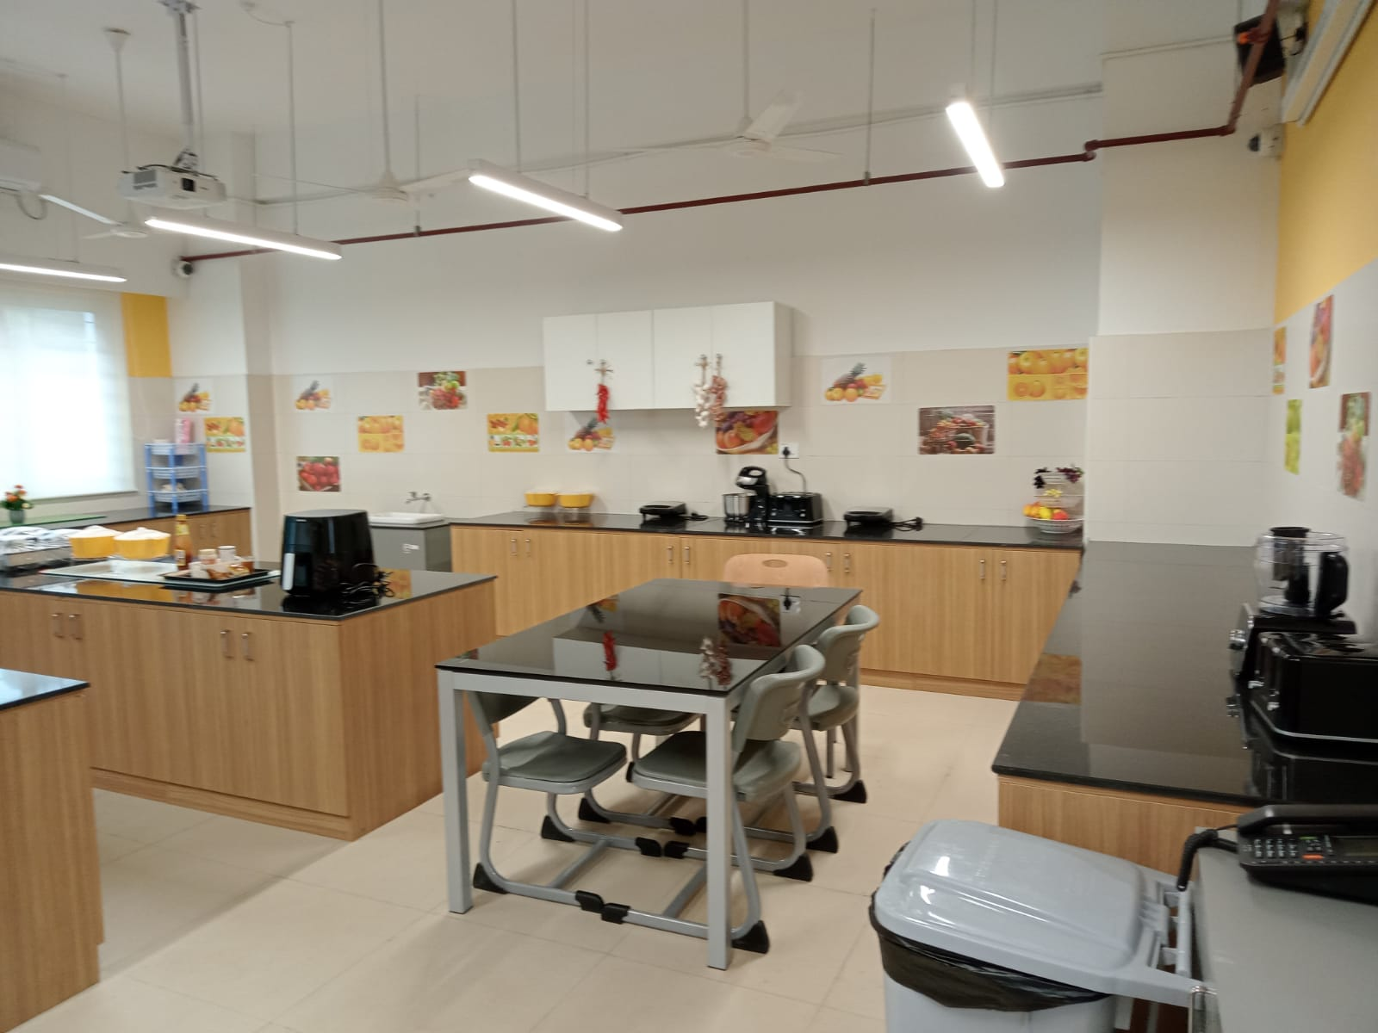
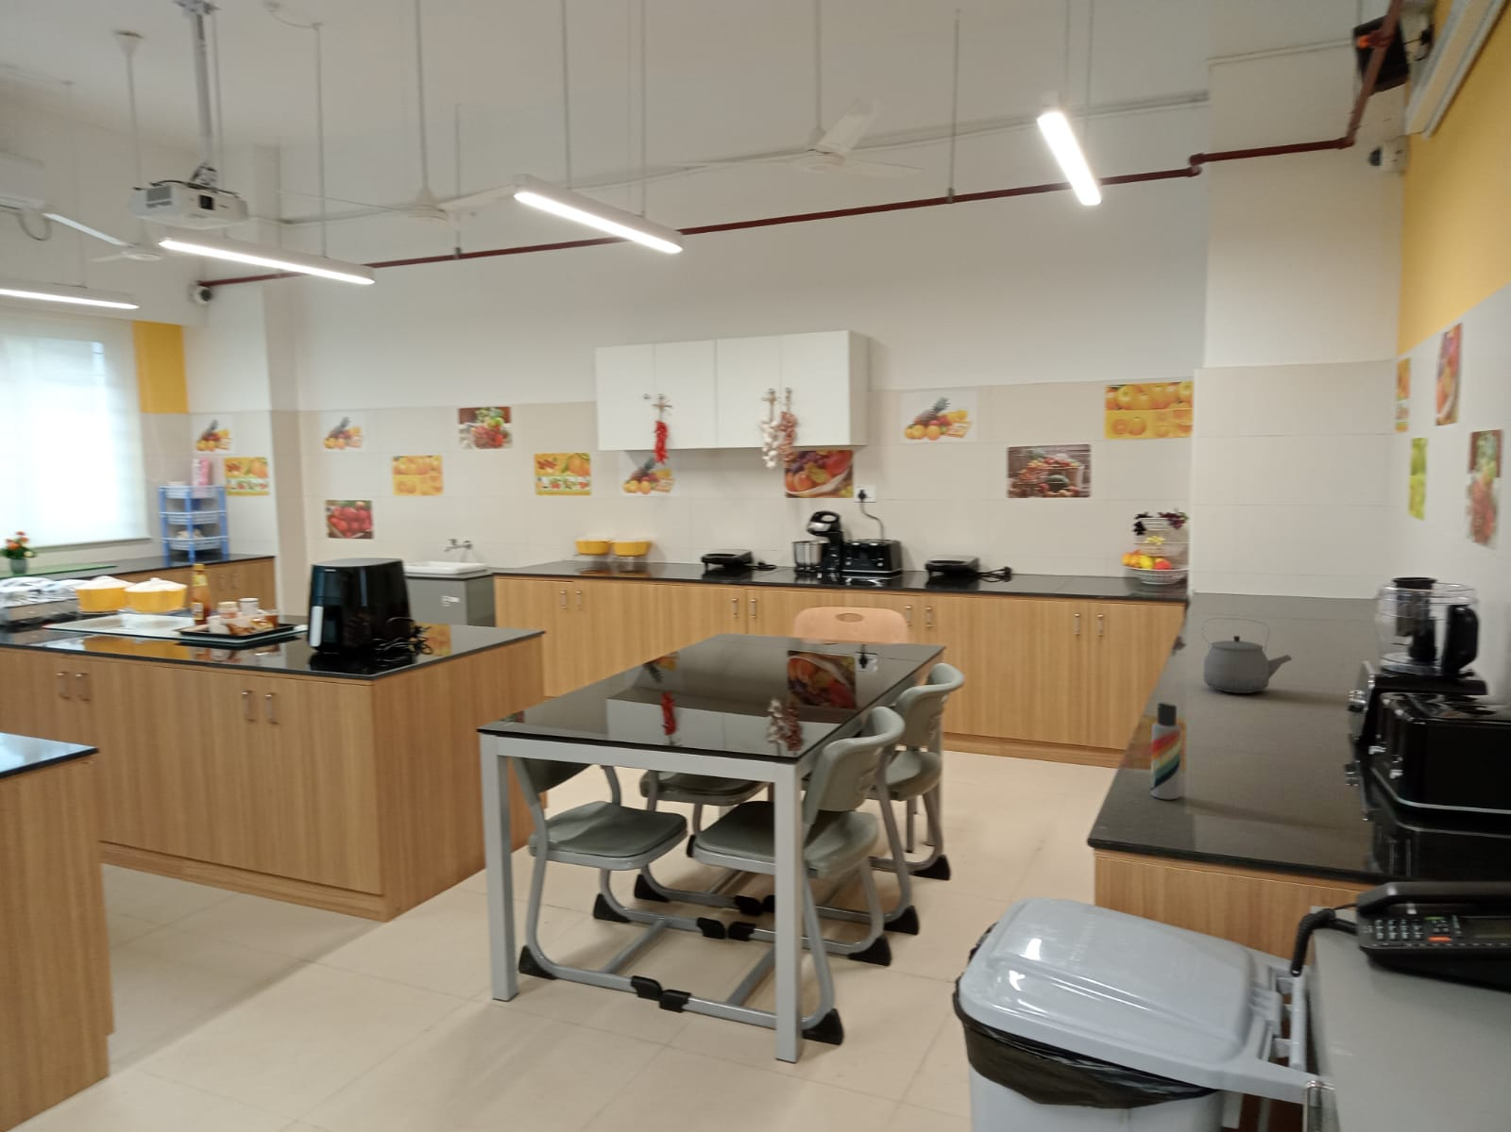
+ lotion bottle (1165, 749)
+ tea kettle (1246, 655)
